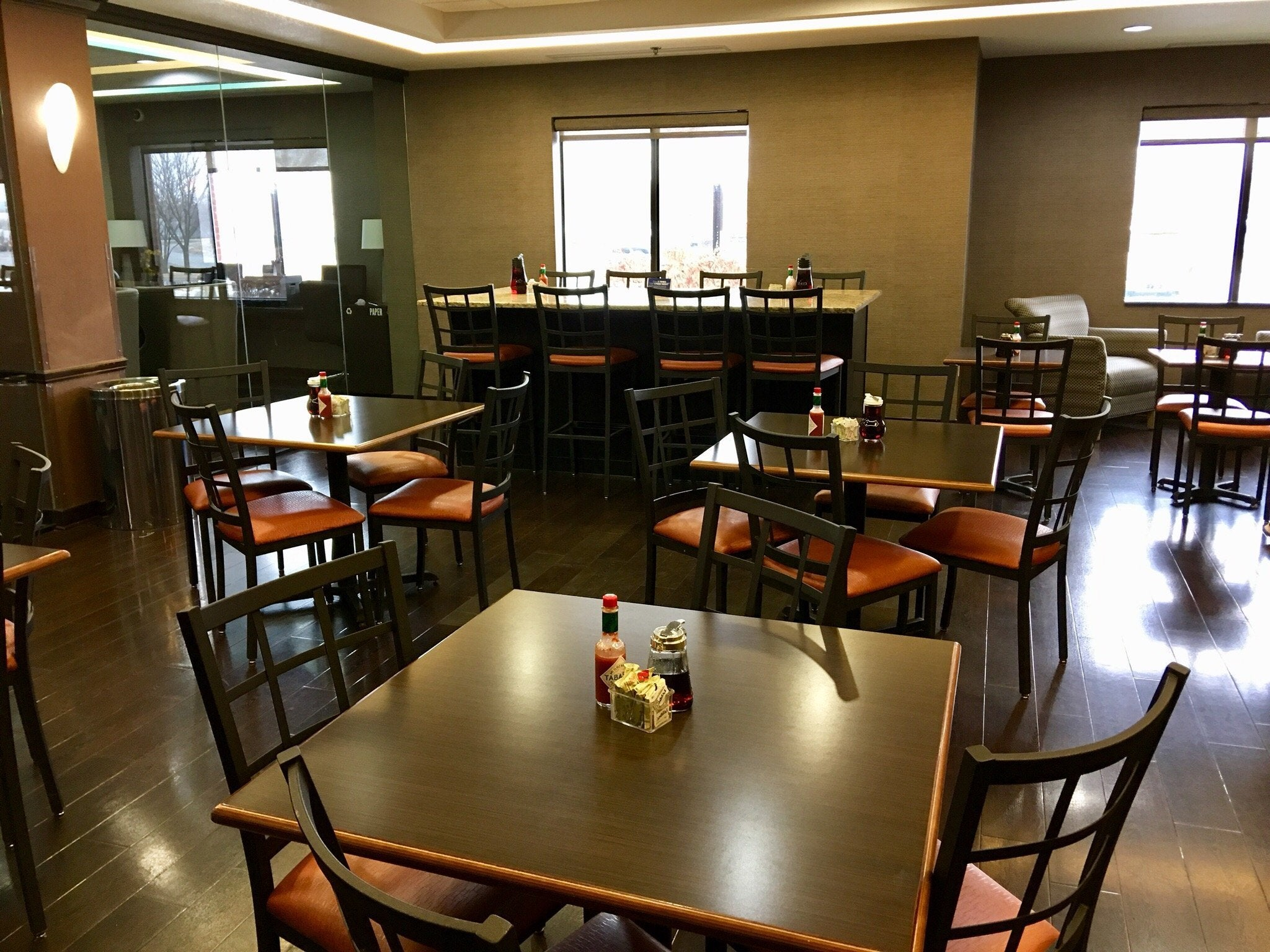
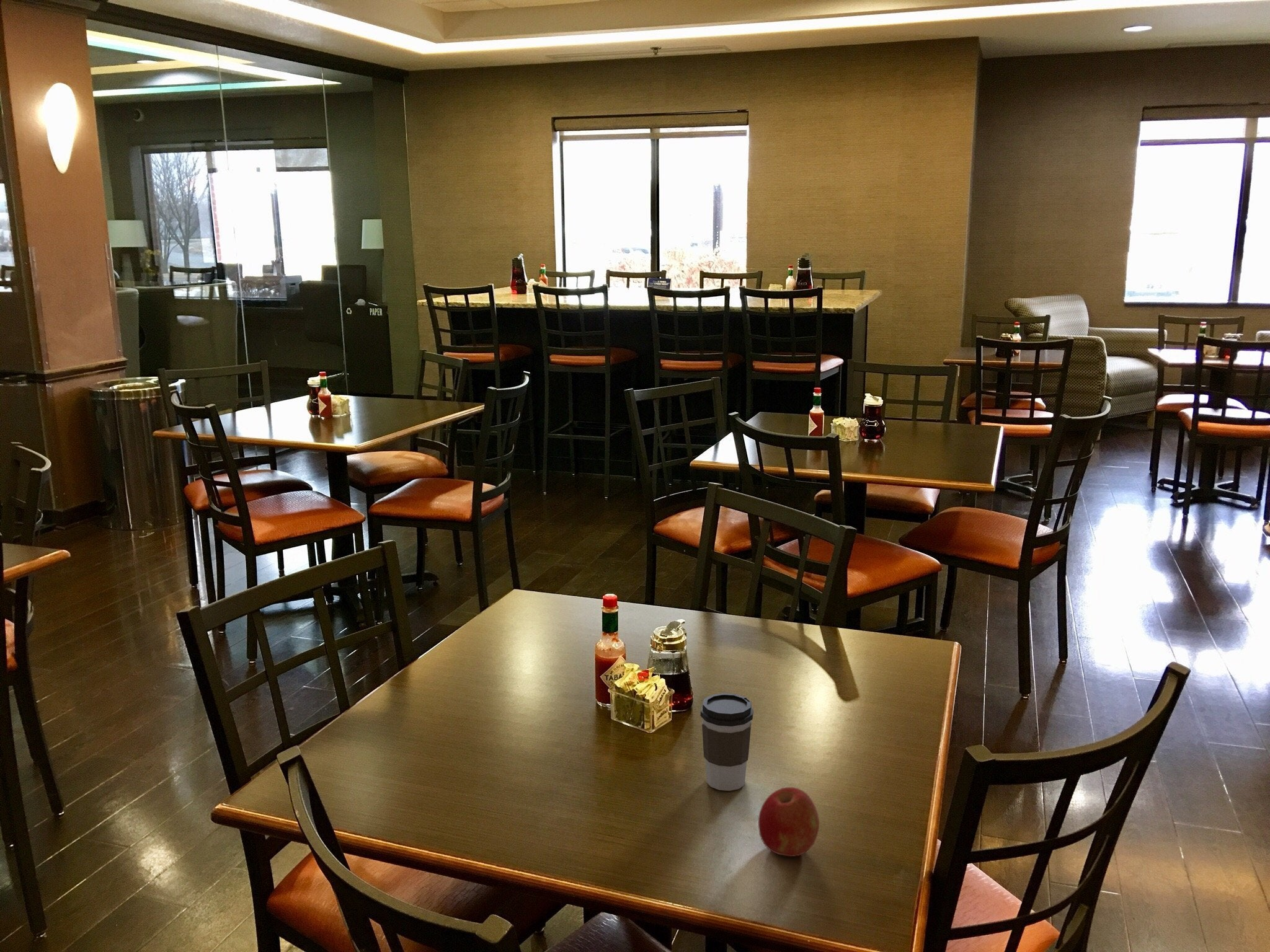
+ coffee cup (726, 742)
+ fruit (788, 820)
